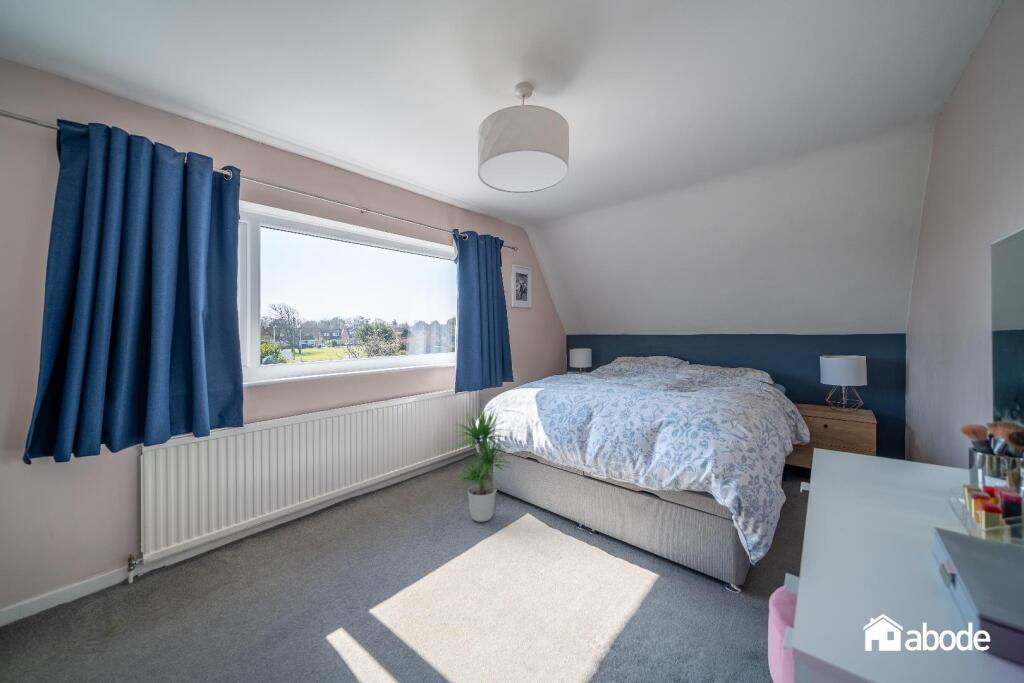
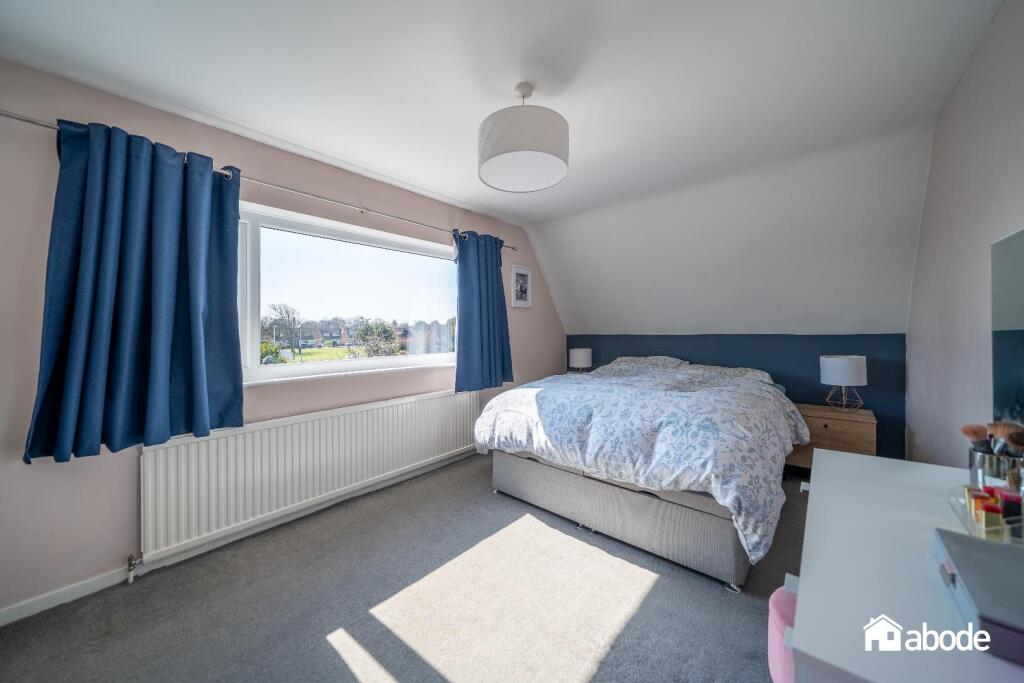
- potted plant (484, 462)
